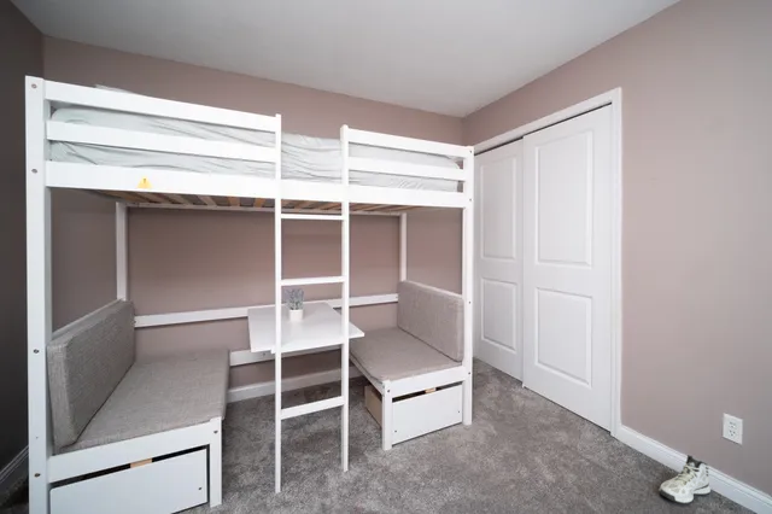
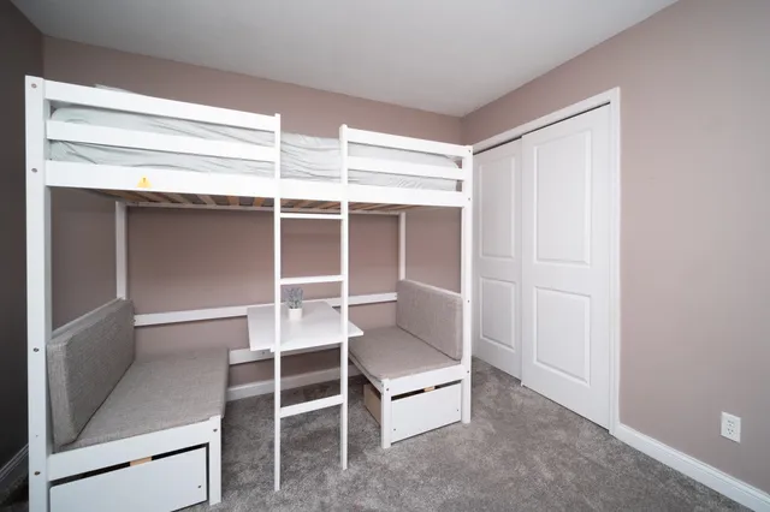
- sneaker (683, 474)
